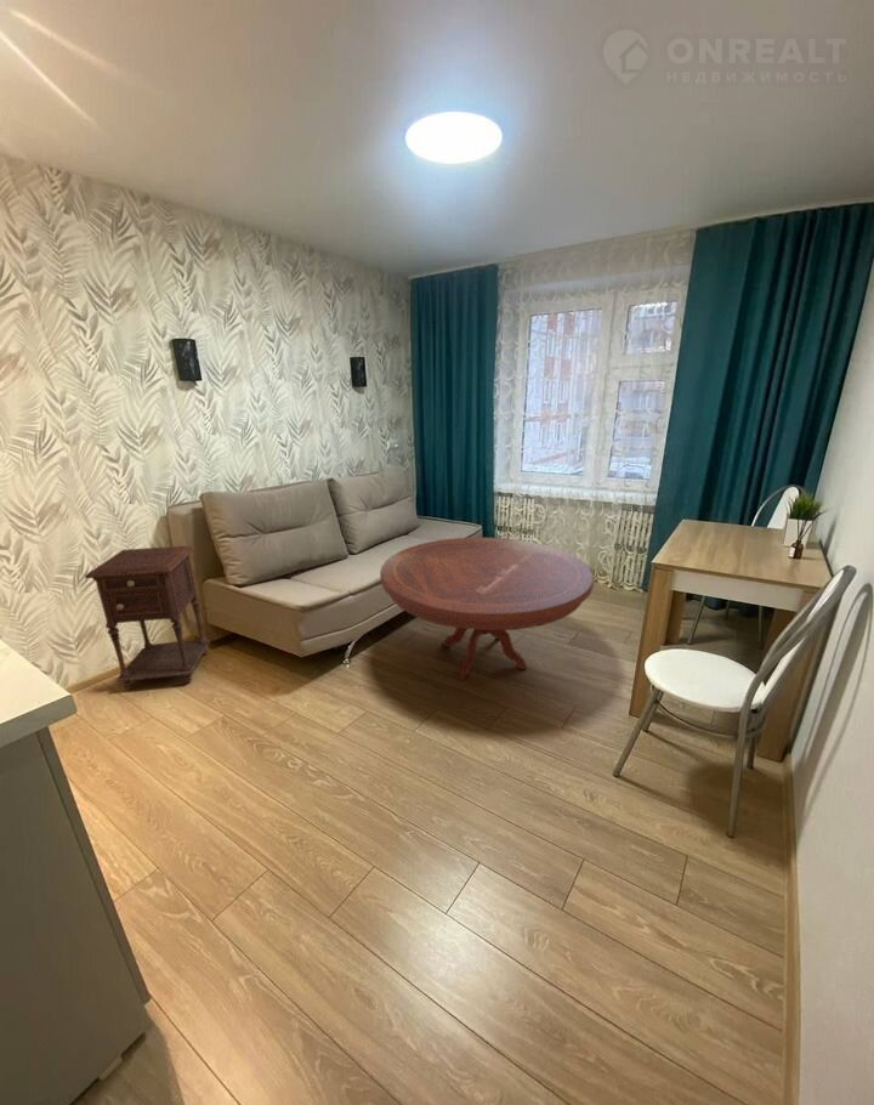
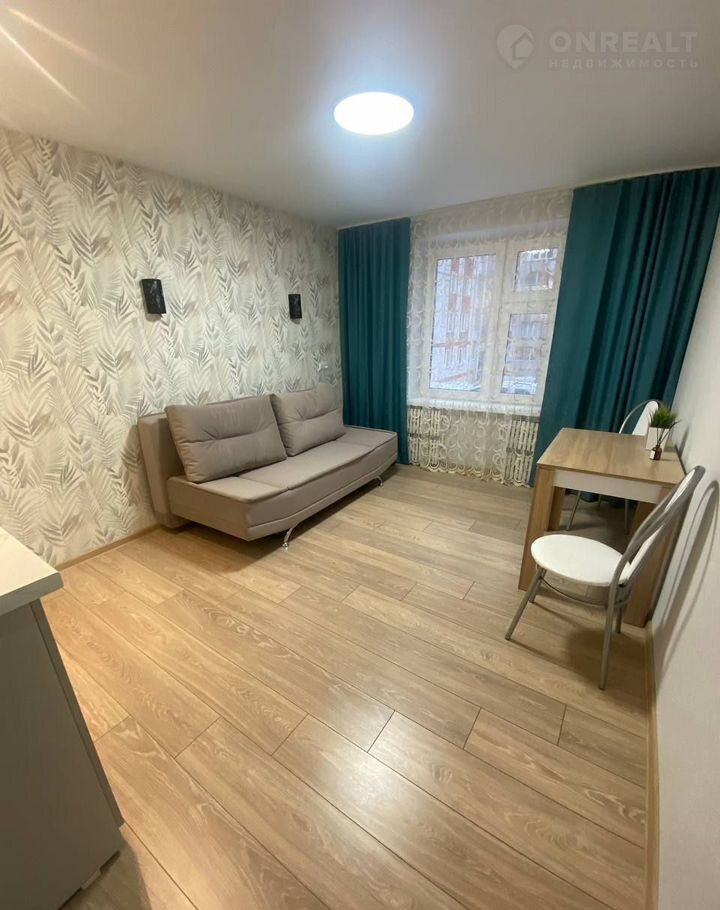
- round table (483, 612)
- nightstand (157, 616)
